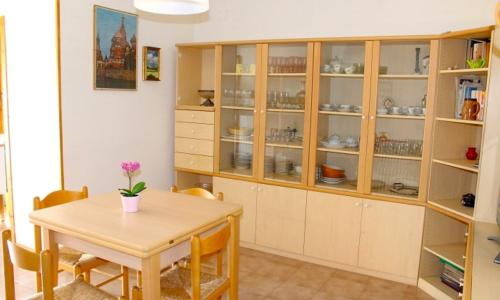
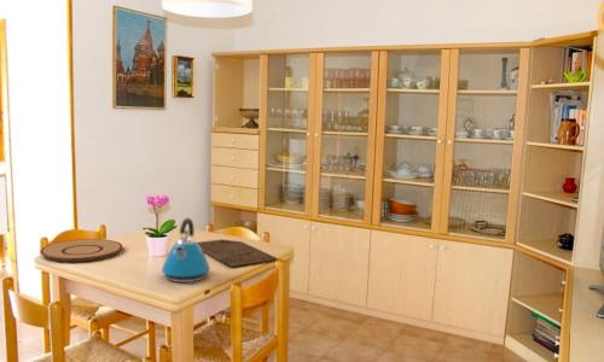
+ plate (82, 250)
+ kettle (186, 246)
+ cutting board (232, 251)
